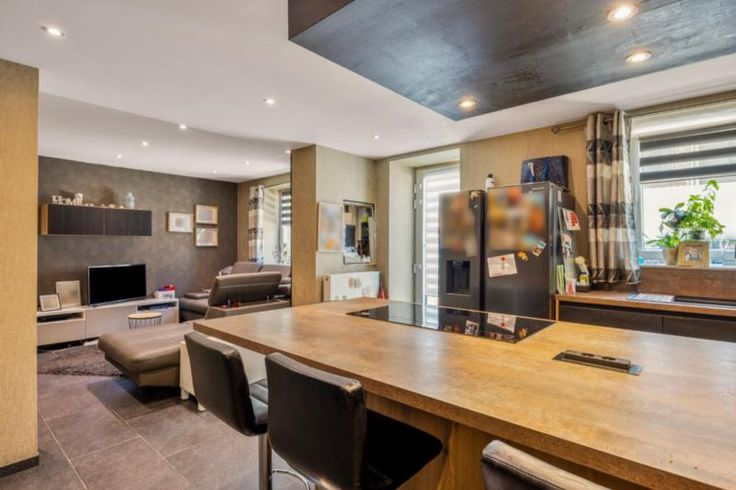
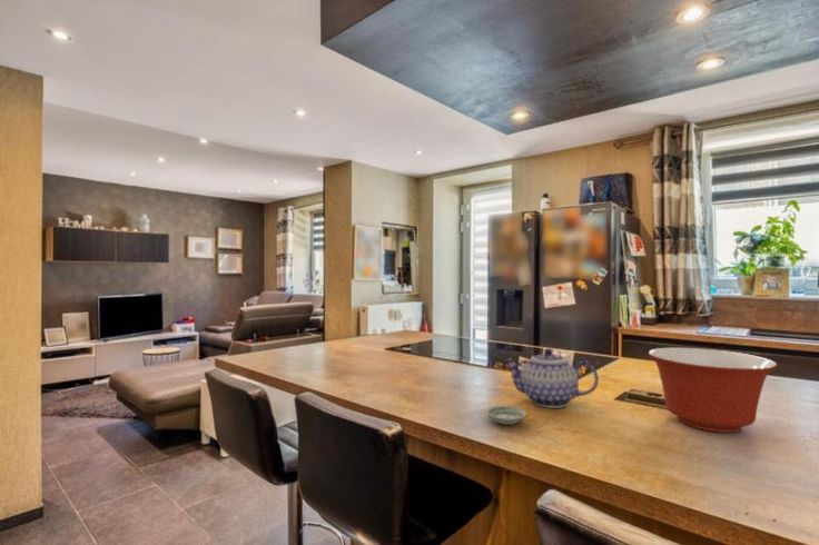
+ saucer (505, 416)
+ teapot (549, 375)
+ mixing bowl (708, 389)
